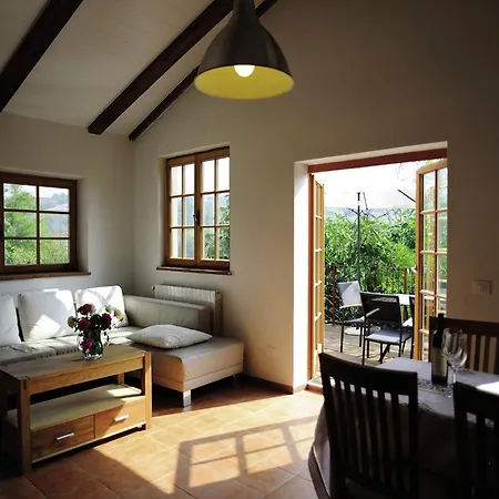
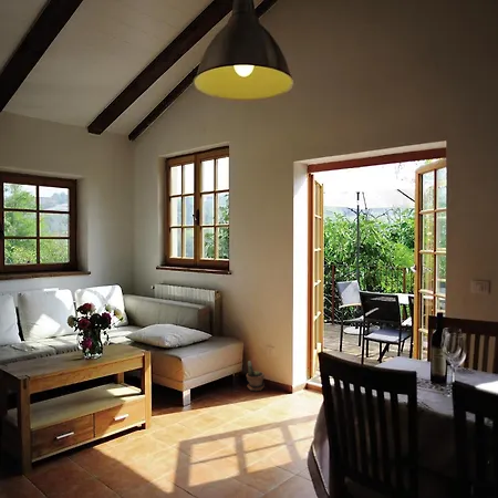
+ potted plant (255, 375)
